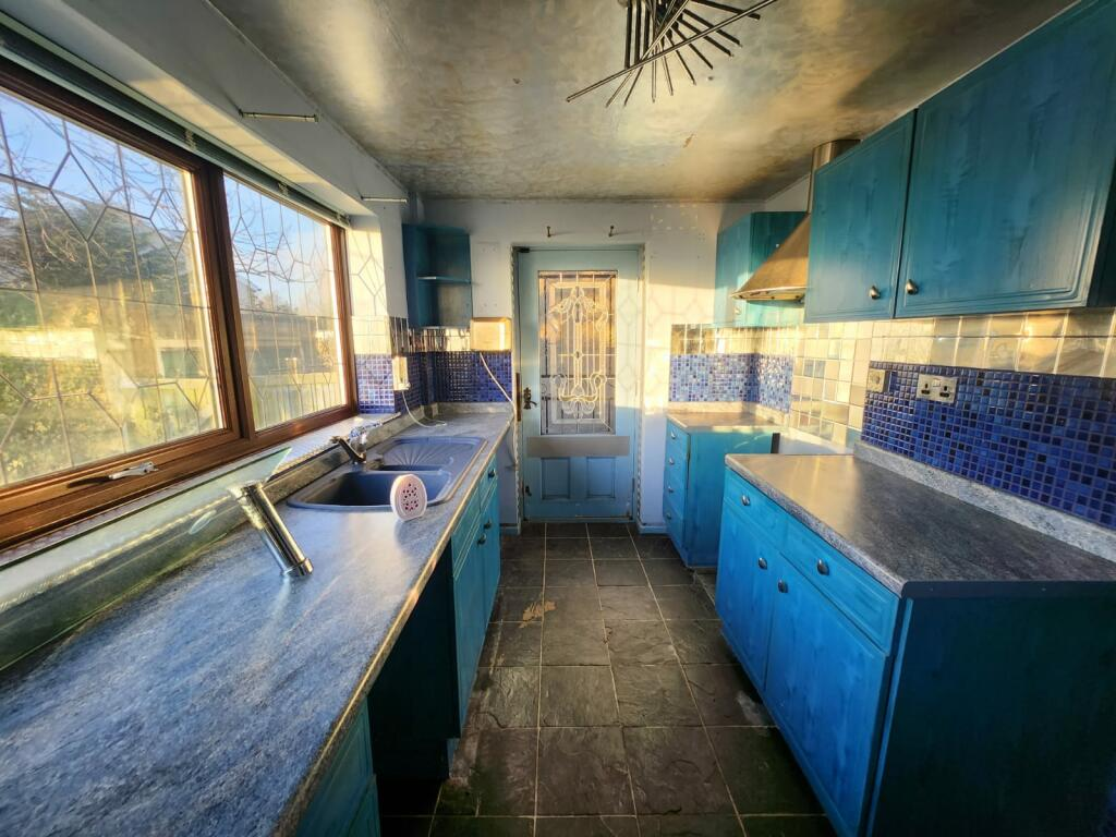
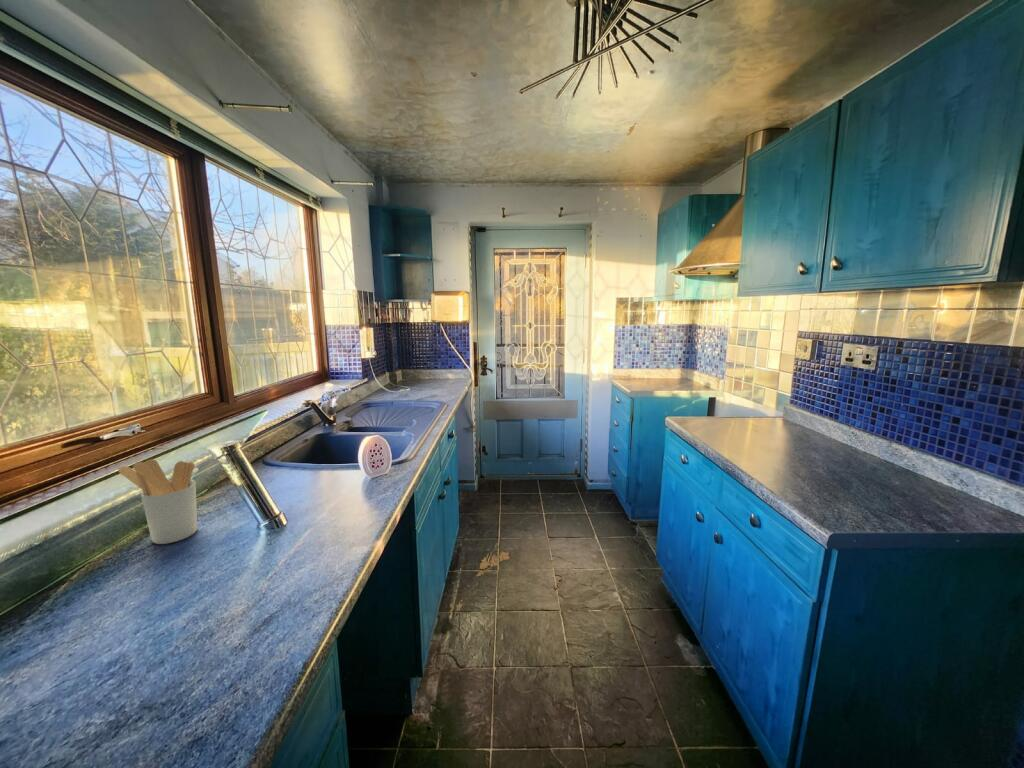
+ utensil holder (161, 498)
